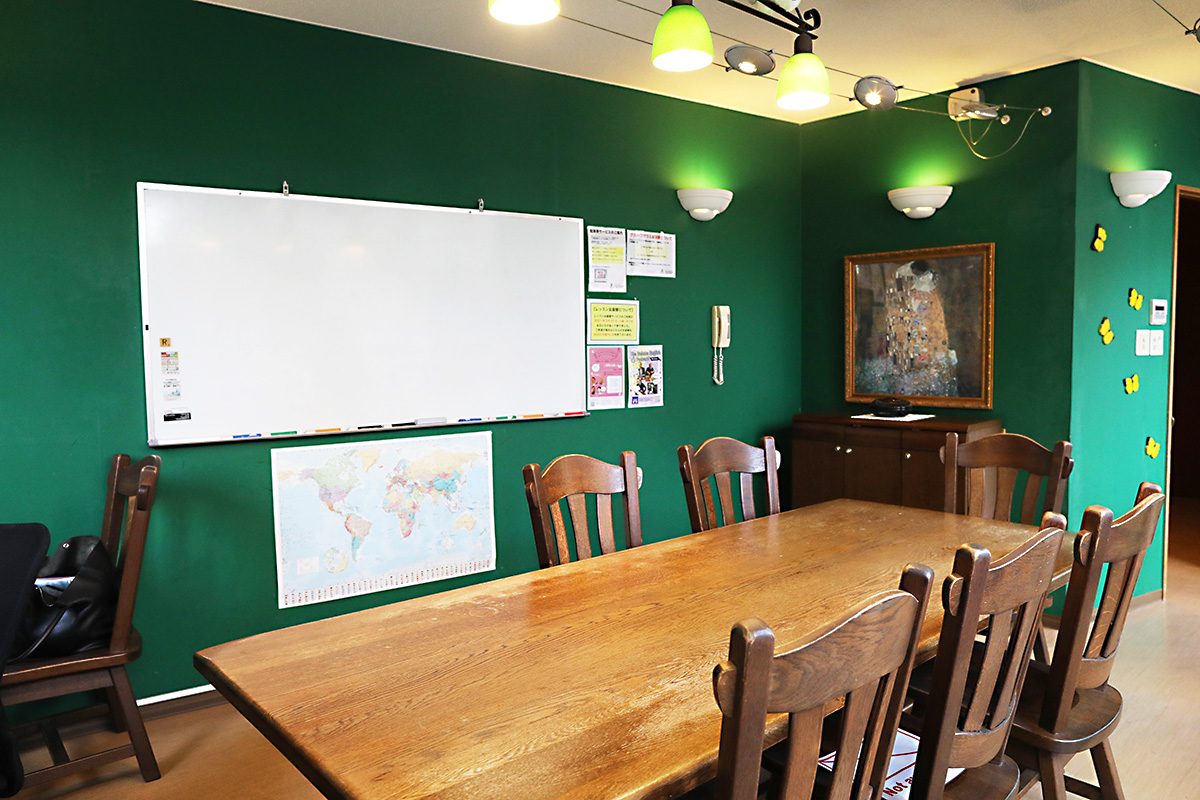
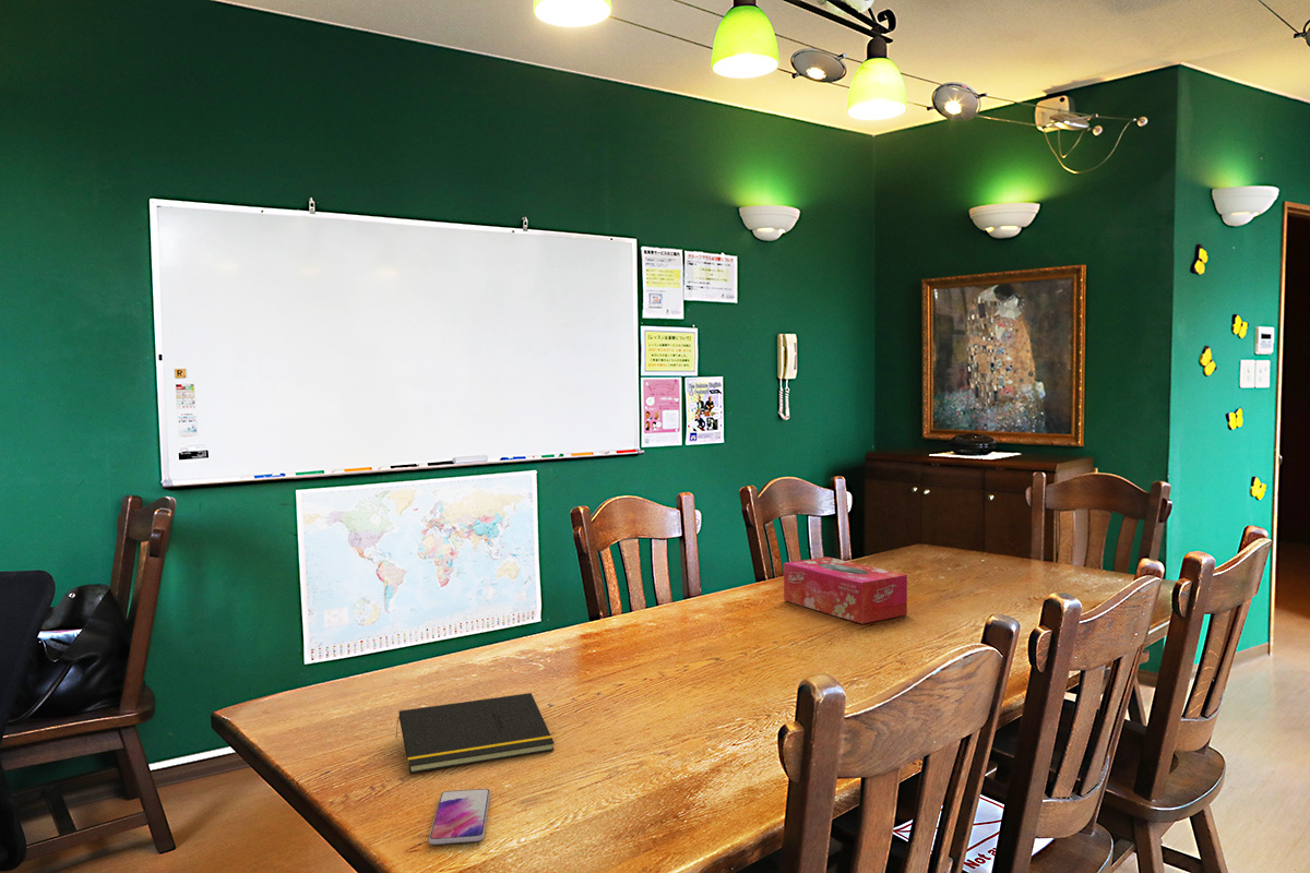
+ tissue box (843, 587)
+ notepad (475, 730)
+ smartphone (461, 814)
